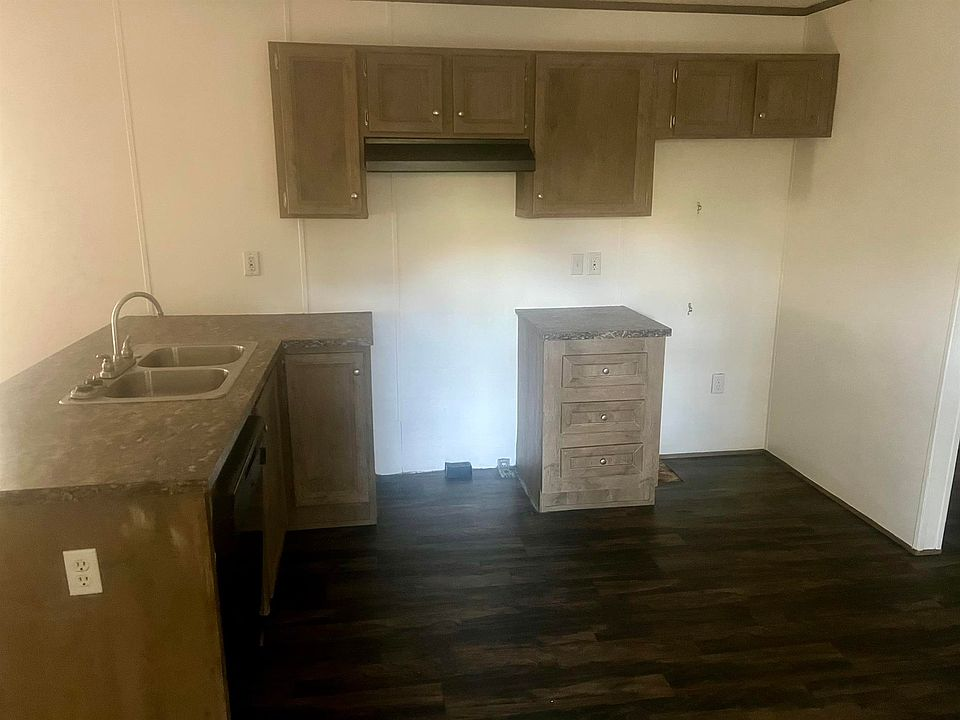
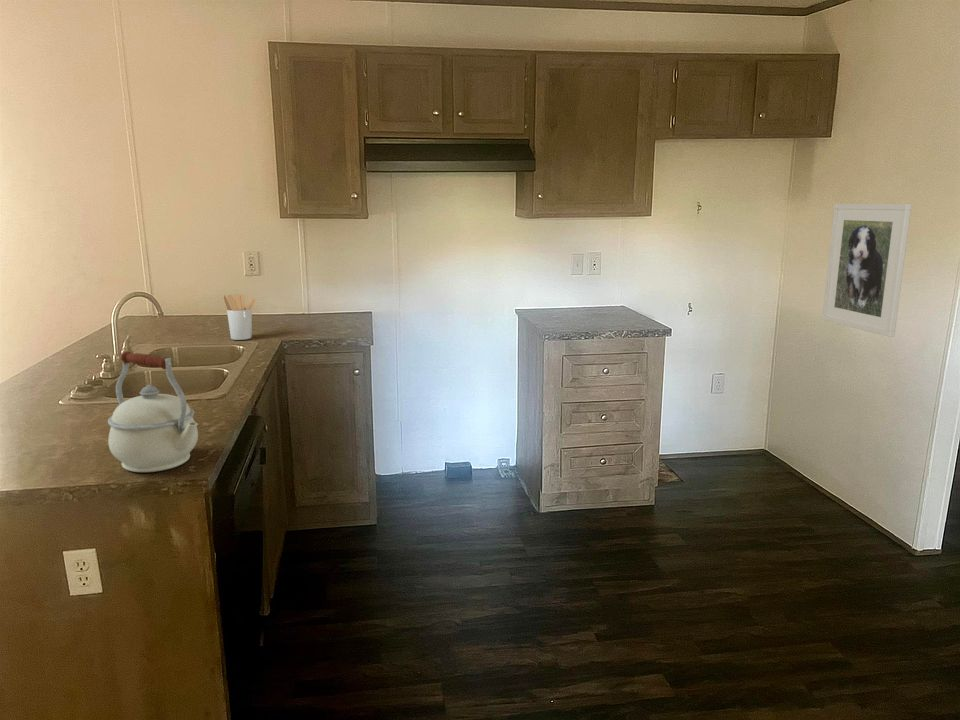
+ kettle (156, 409)
+ utensil holder (238, 315)
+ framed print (862, 267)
